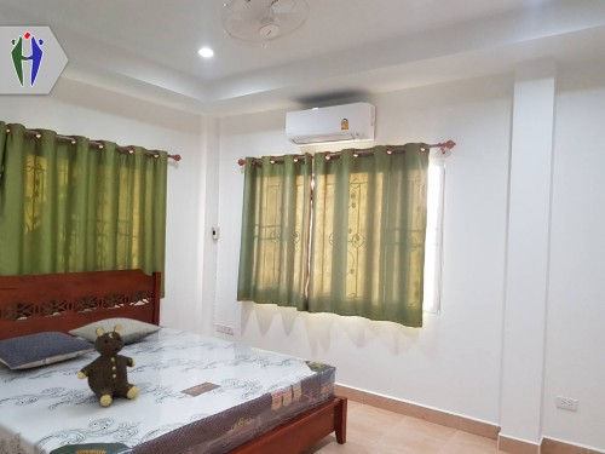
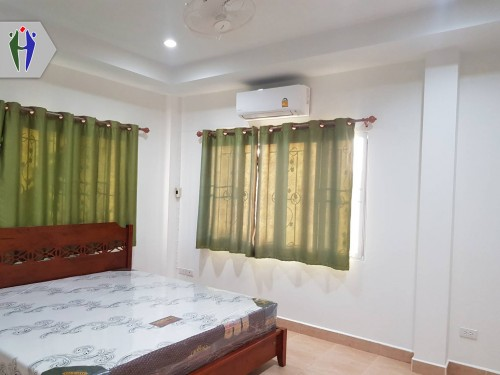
- teddy bear (113, 362)
- pillow (113, 331)
- pillow (39, 349)
